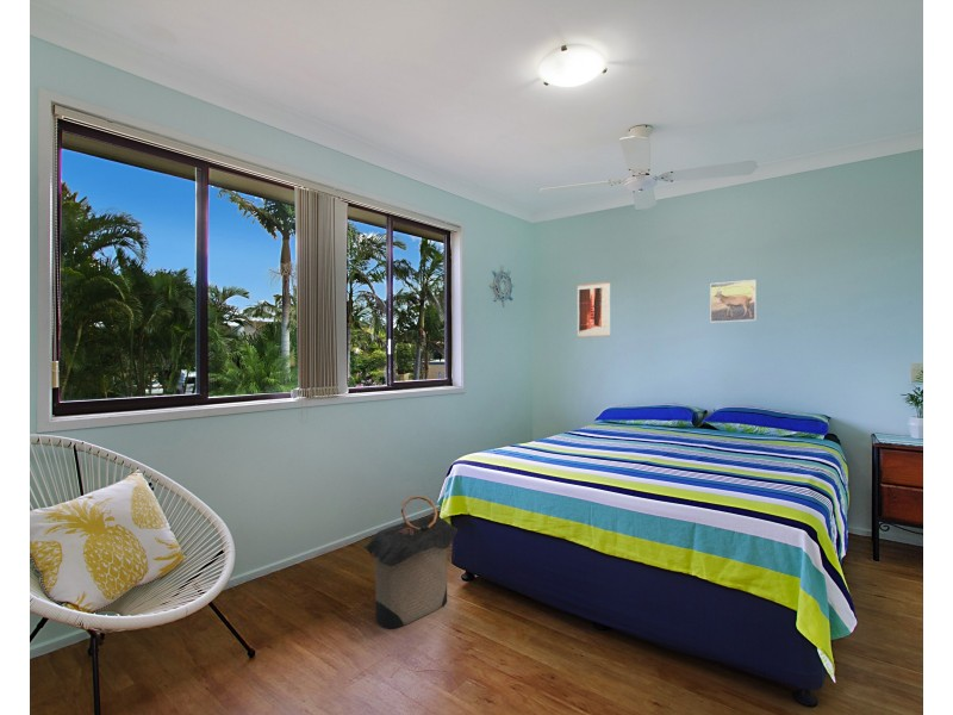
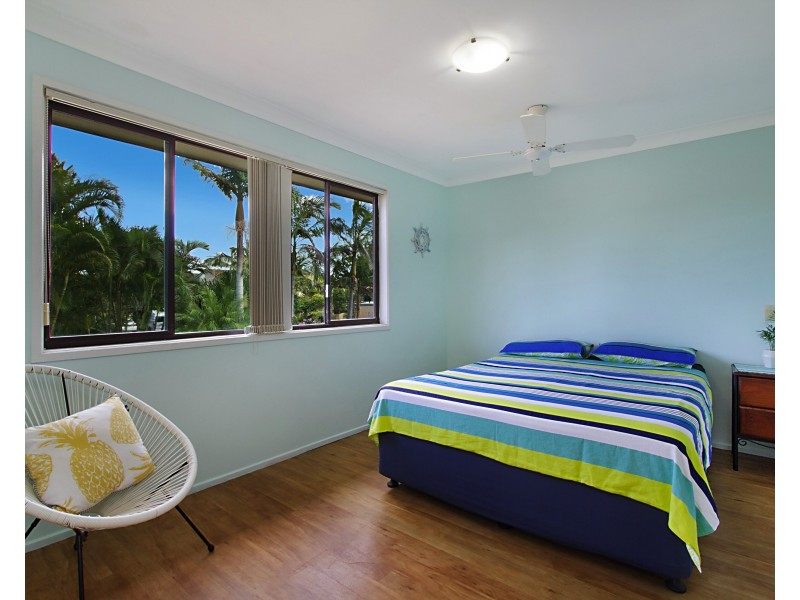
- wall art (593, 310)
- laundry hamper (412, 557)
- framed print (733, 301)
